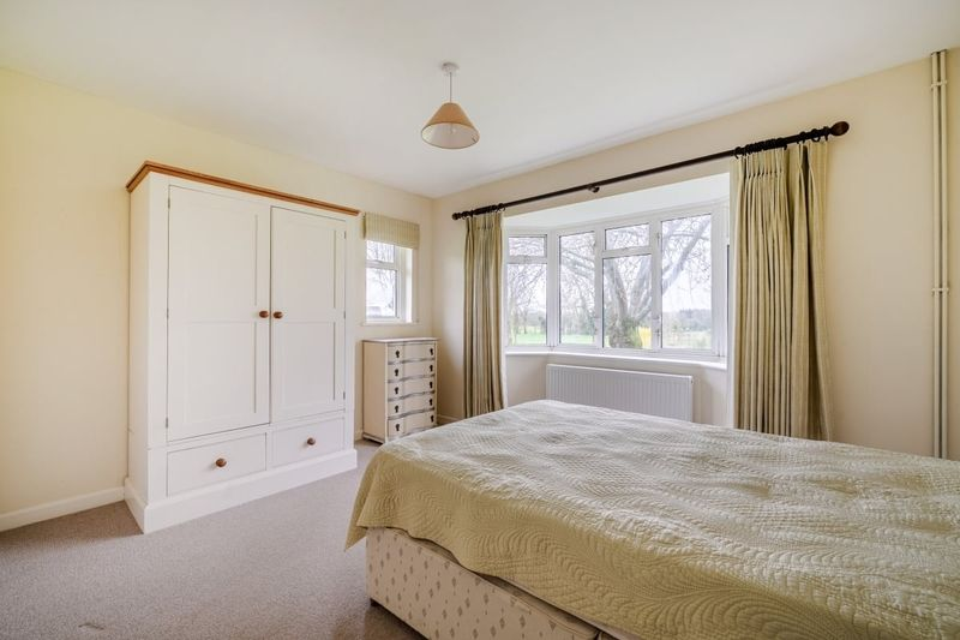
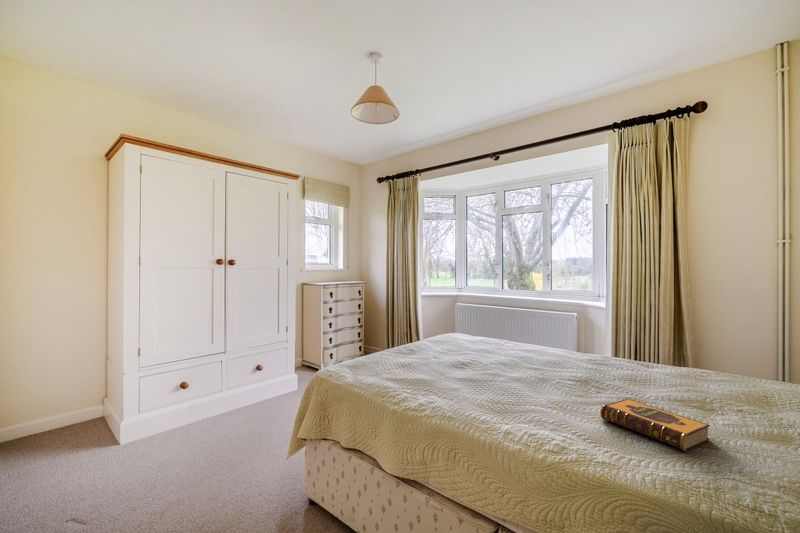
+ hardback book (651, 421)
